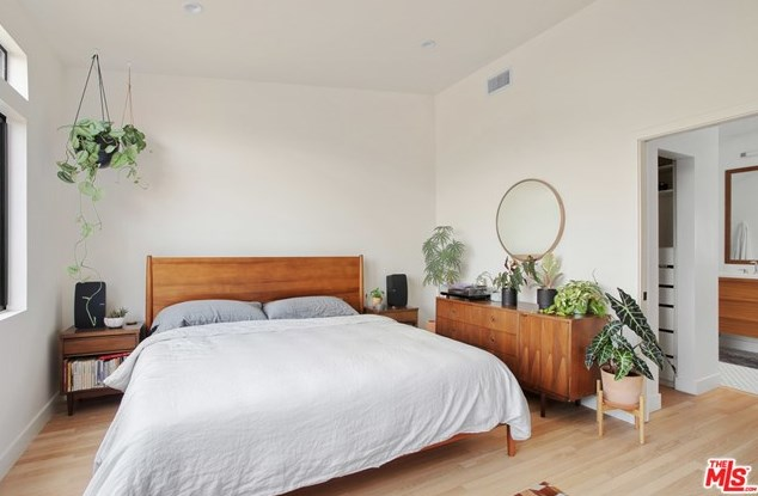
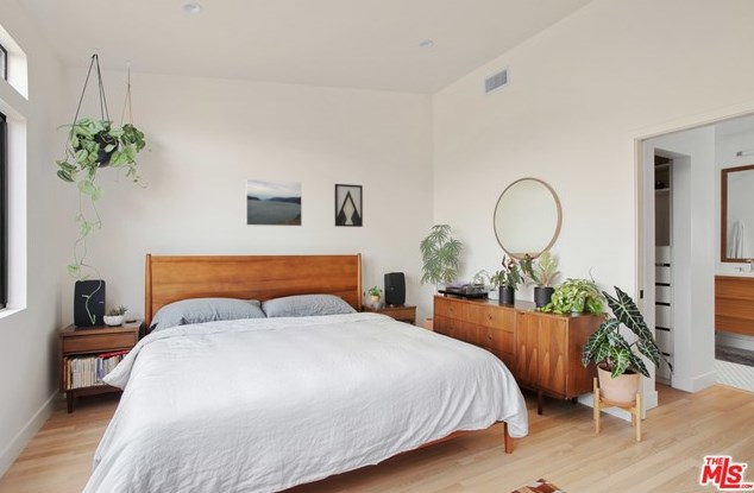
+ wall art (348, 206)
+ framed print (274, 203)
